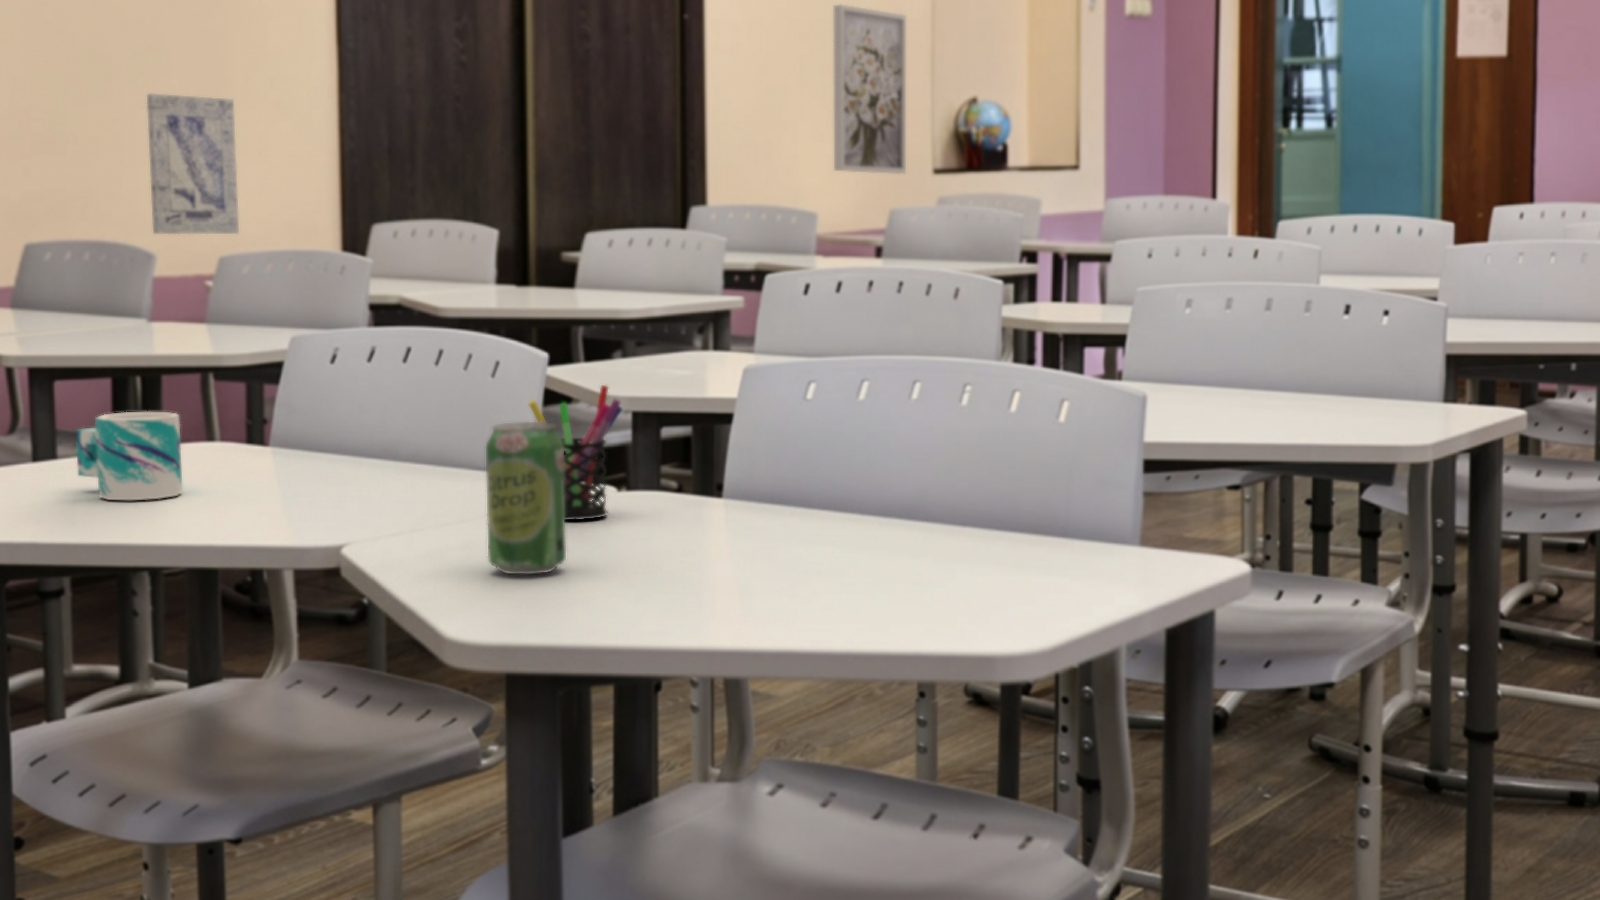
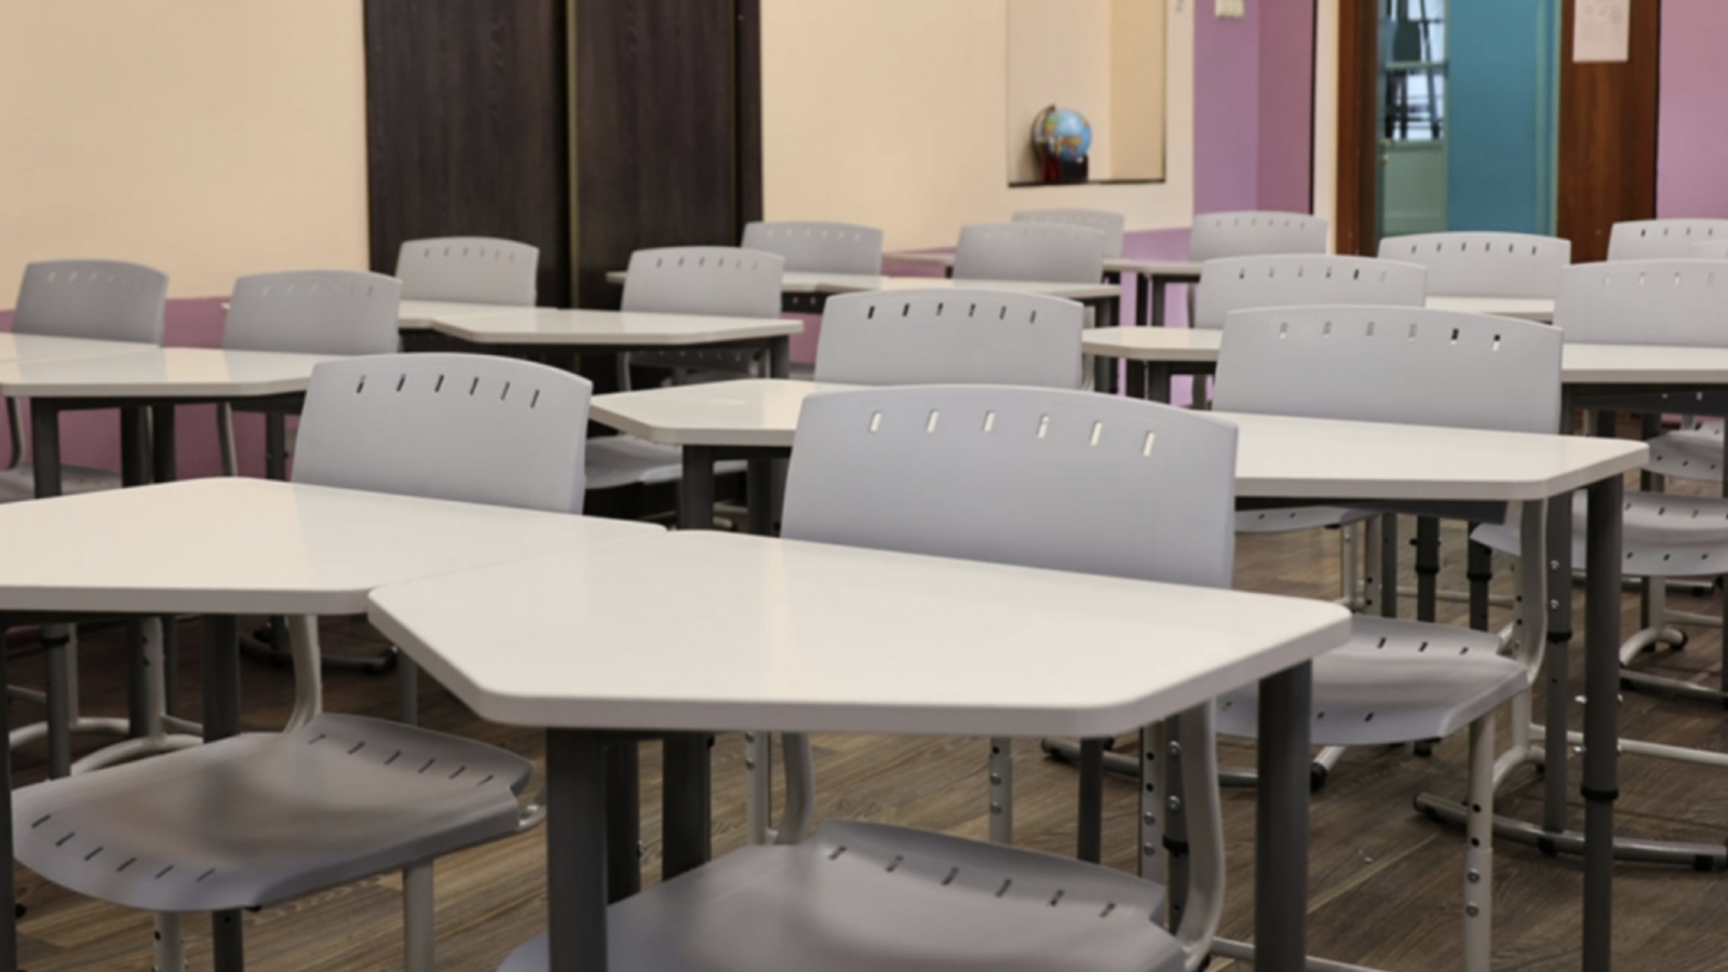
- wall art (870, 91)
- wall art (193, 165)
- beverage can (525, 496)
- pen holder (576, 449)
- mug (125, 453)
